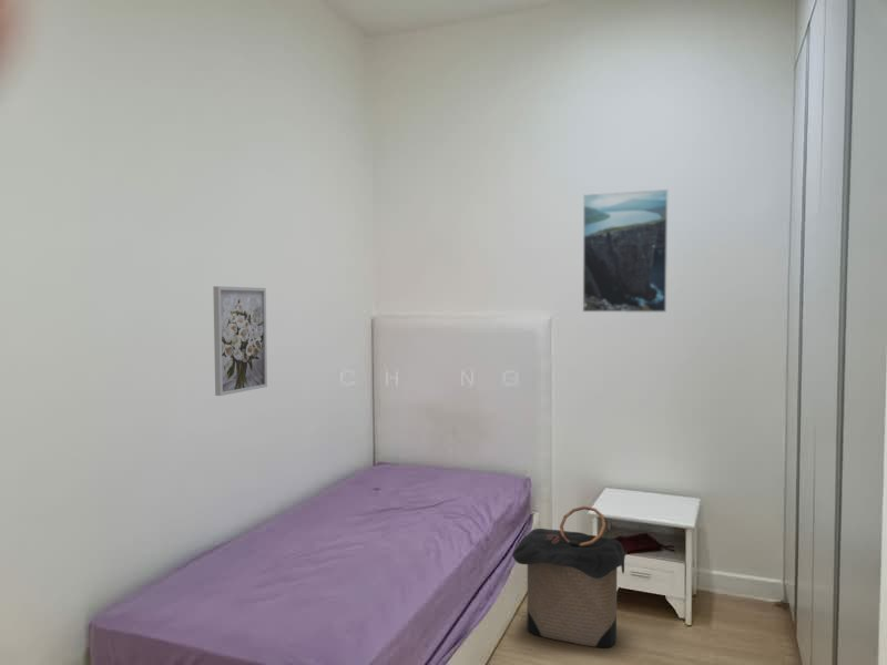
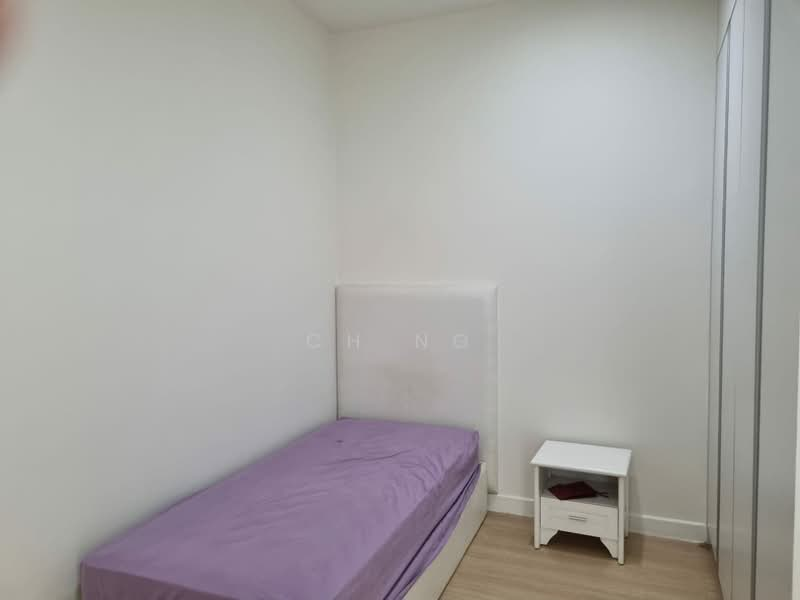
- wall art (242, 339)
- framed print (624, 252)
- laundry hamper (569, 571)
